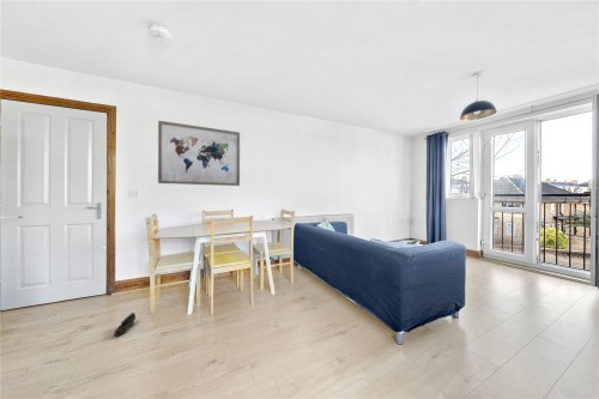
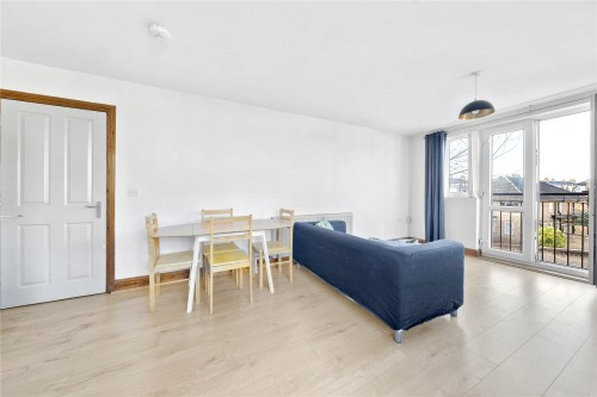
- wall art (201, 156)
- shoe (125, 324)
